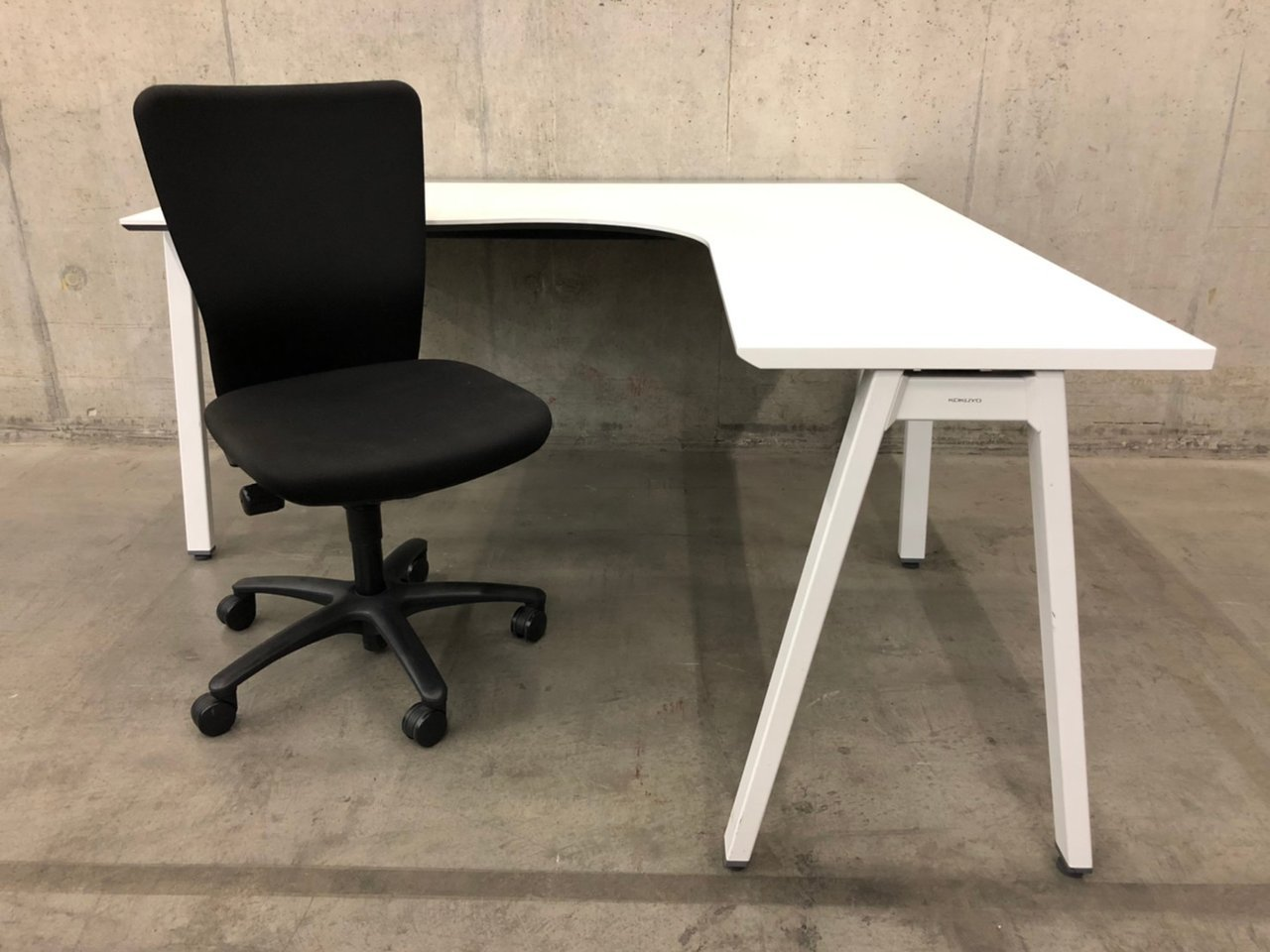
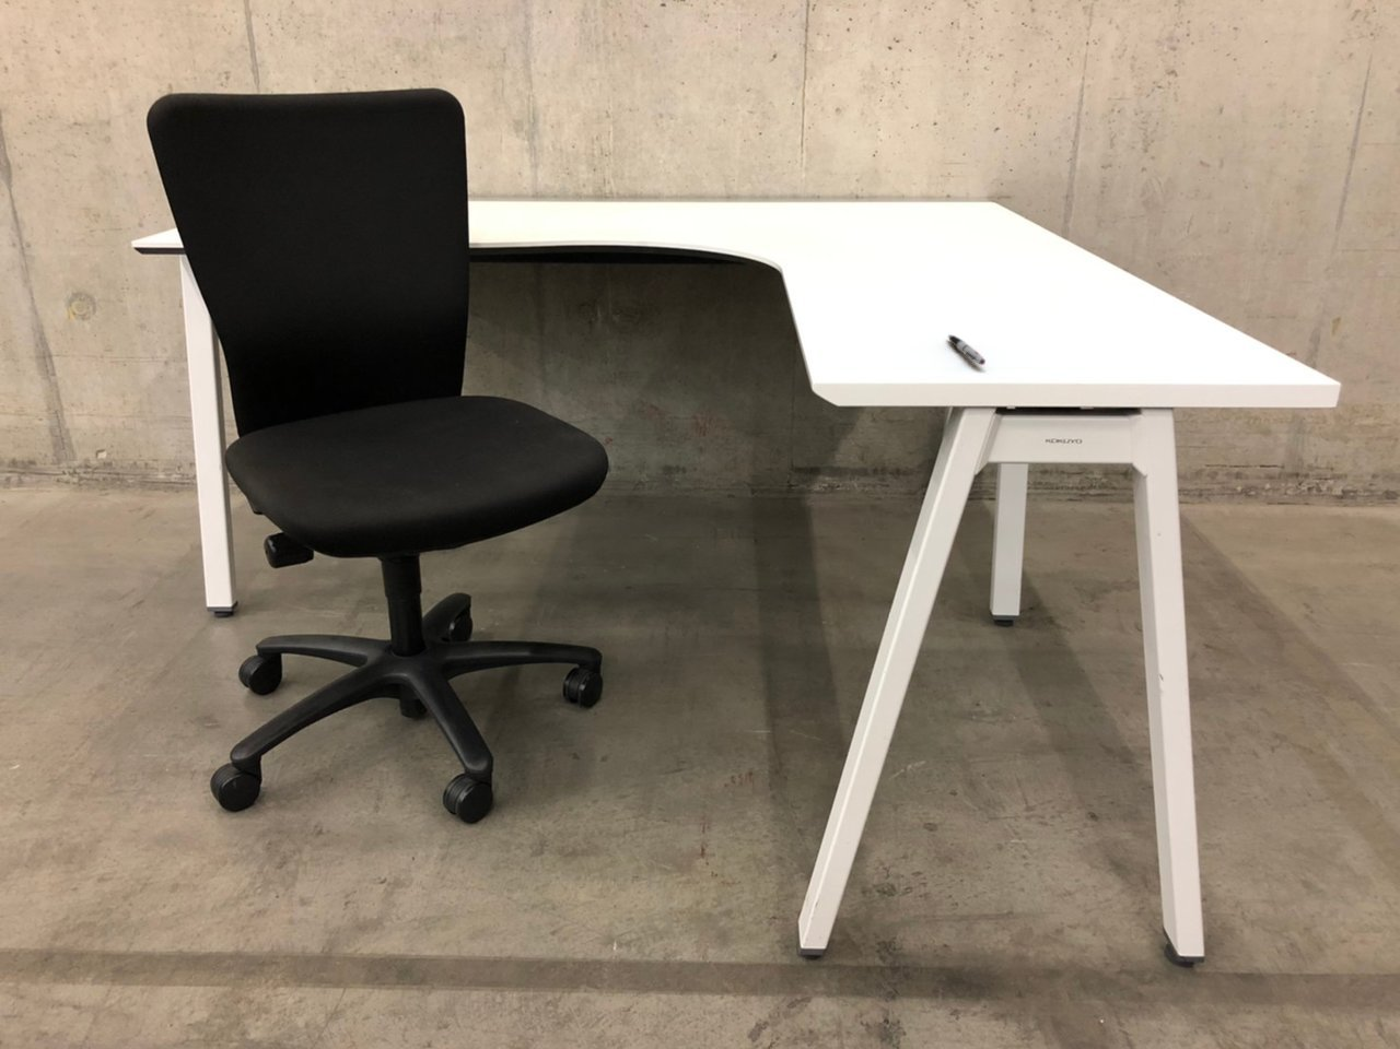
+ pen (963, 347)
